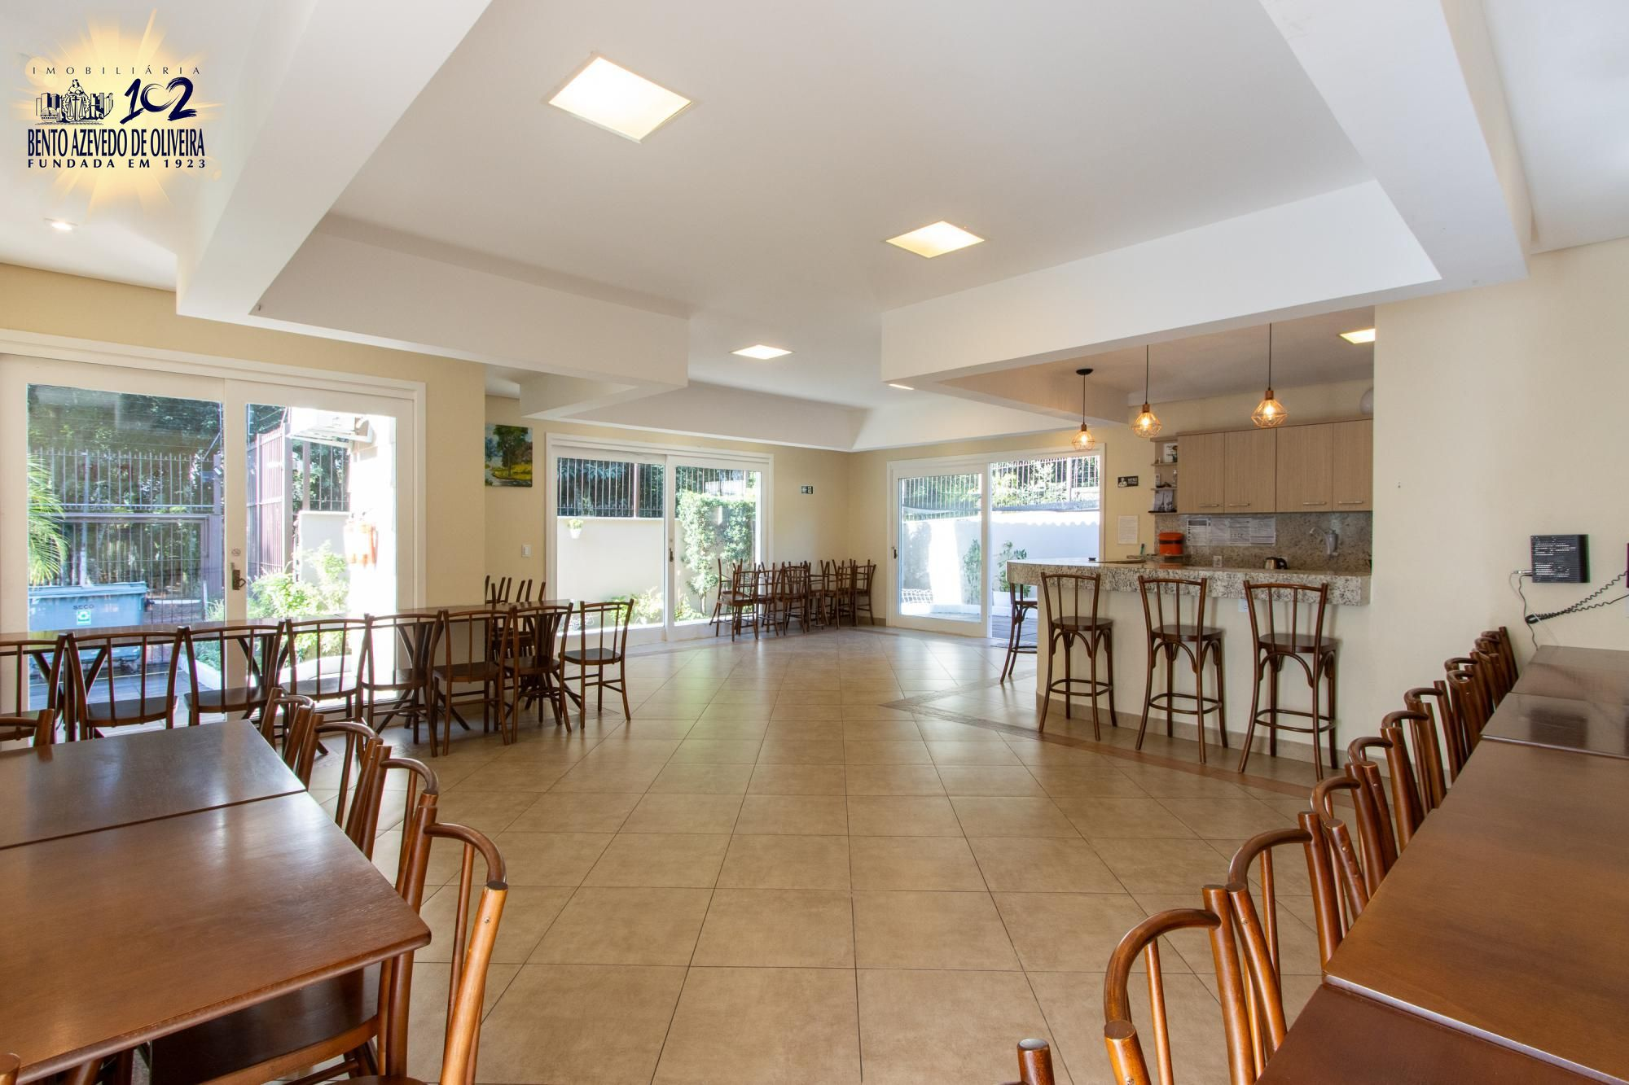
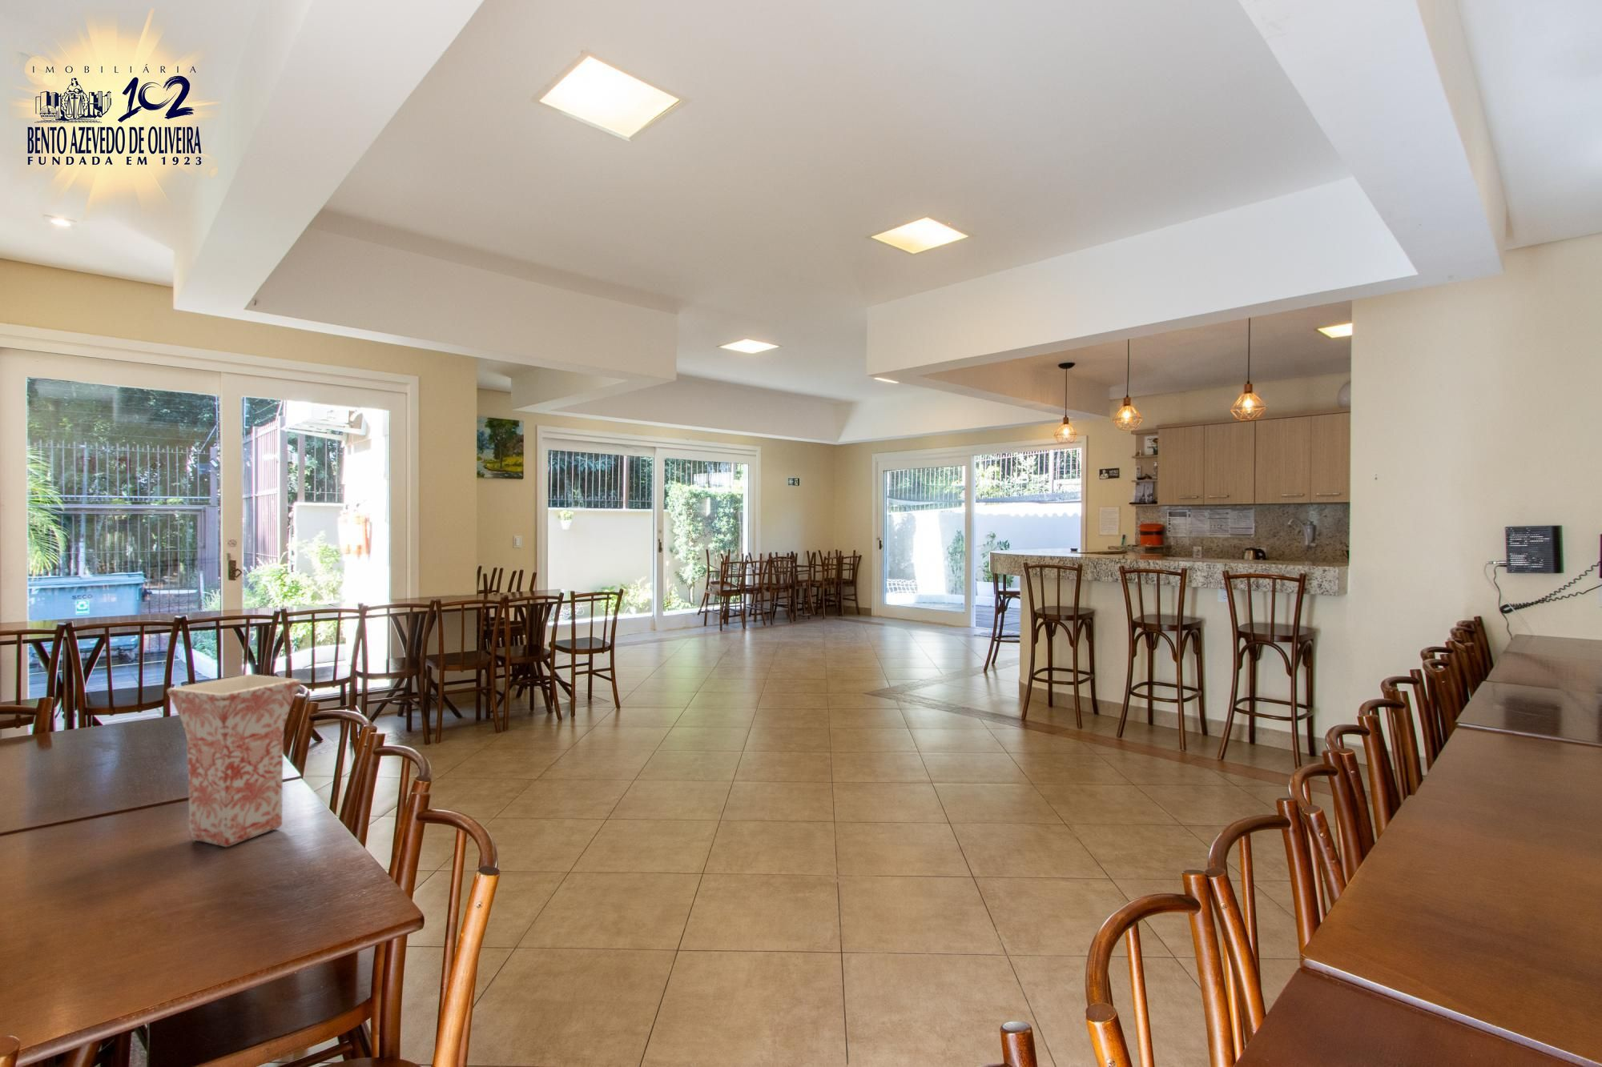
+ vase (236, 759)
